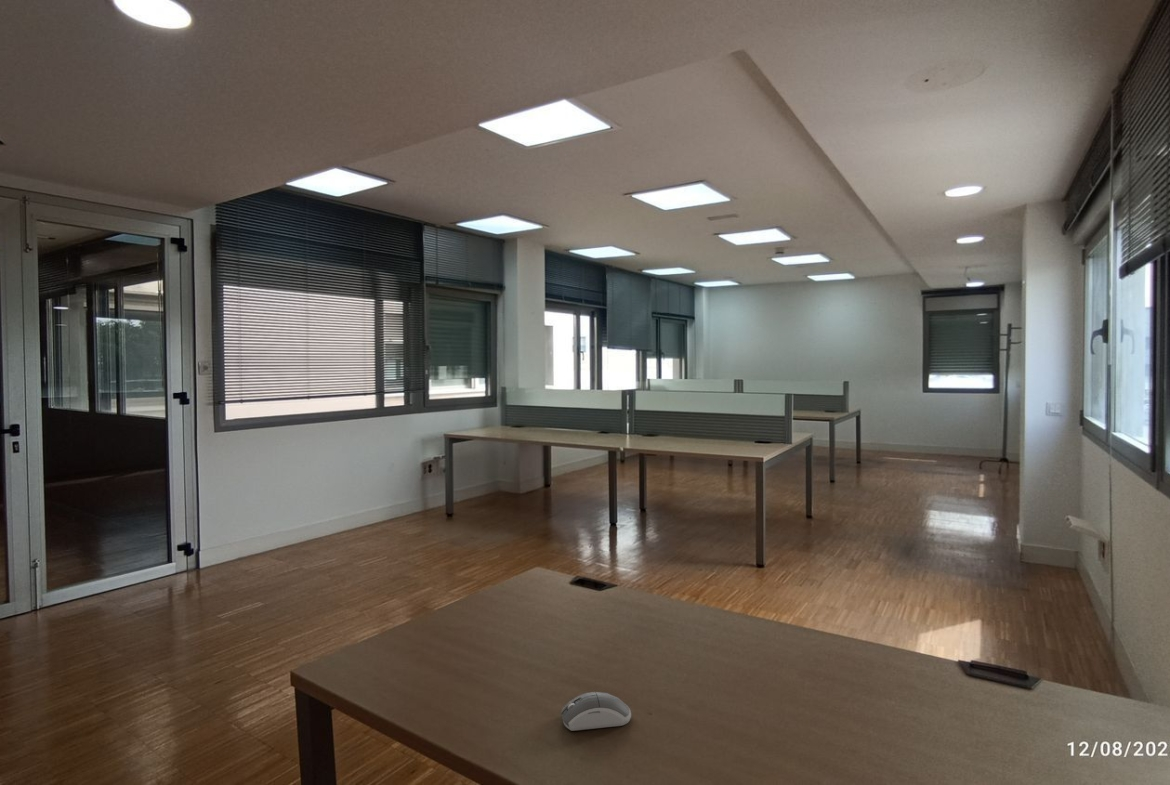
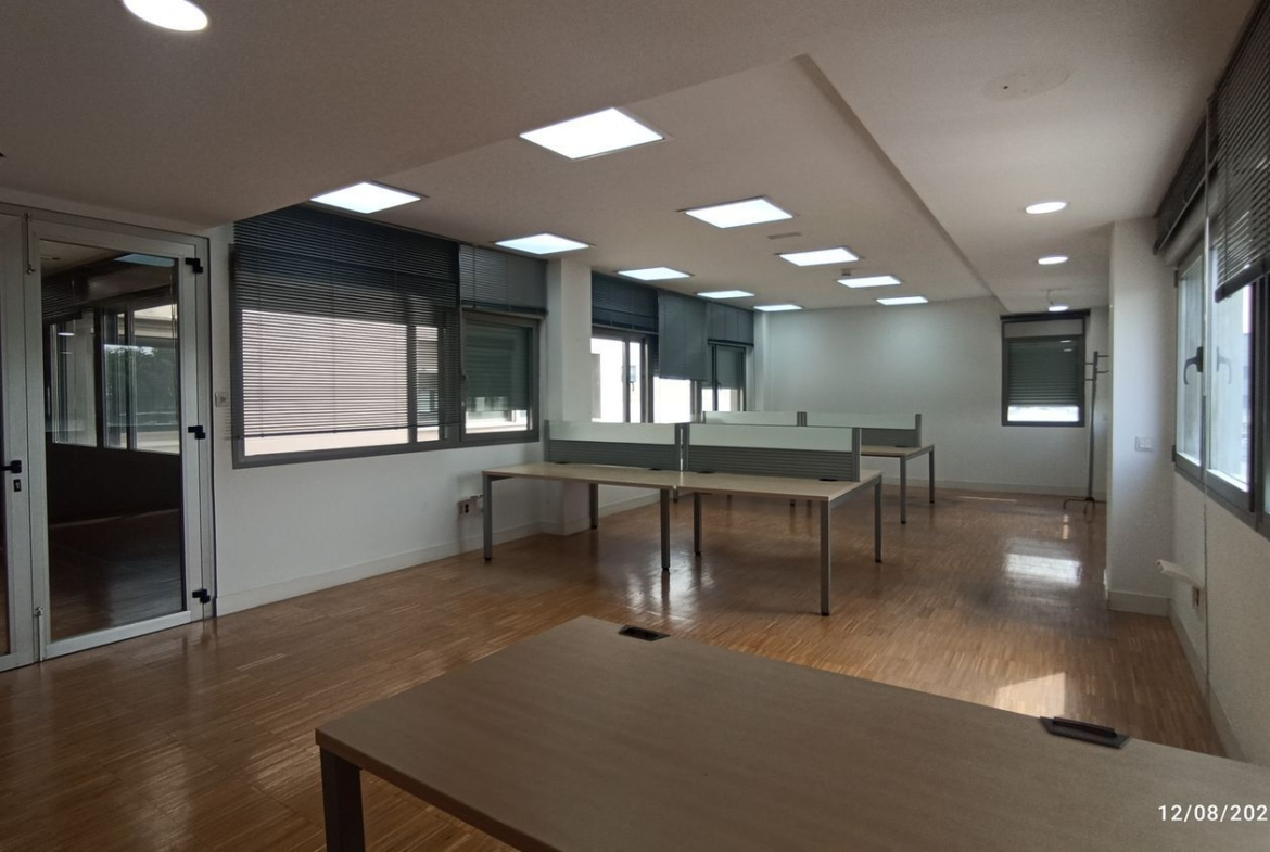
- computer mouse (596, 706)
